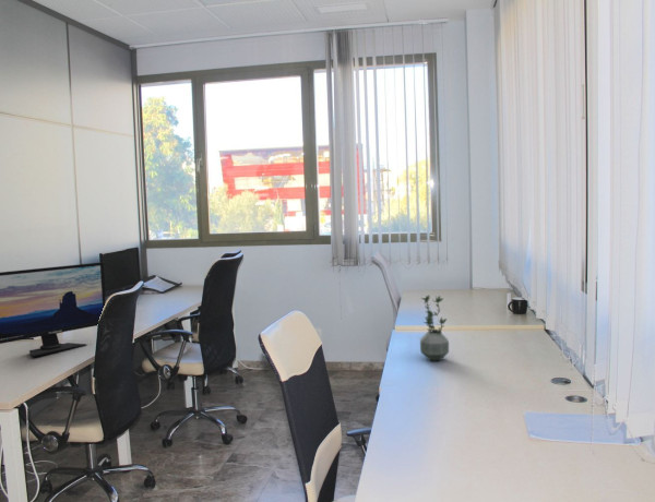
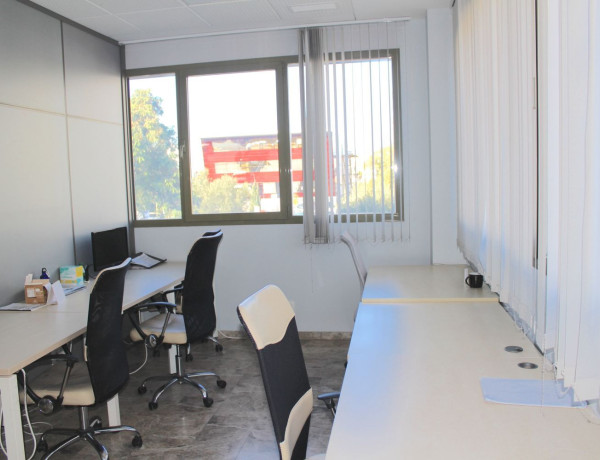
- potted plant (433, 327)
- computer monitor (50, 308)
